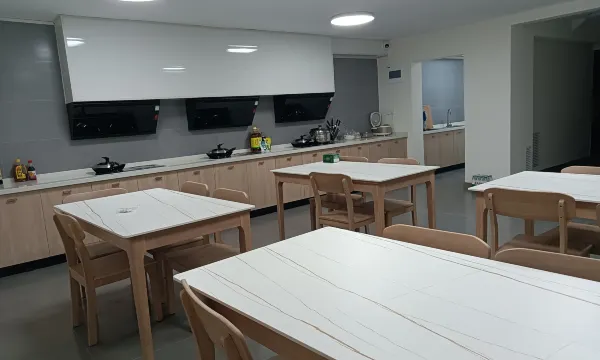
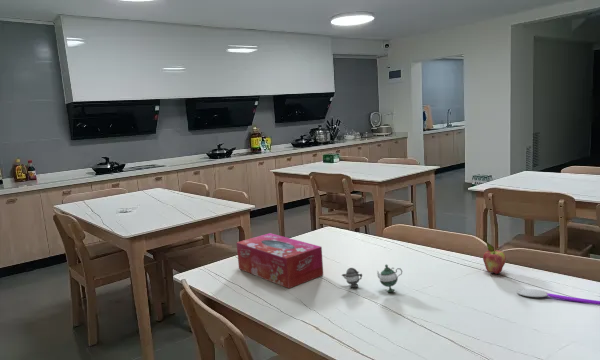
+ fruit (494, 257)
+ spoon (557, 296)
+ tissue box (278, 258)
+ teapot (377, 274)
